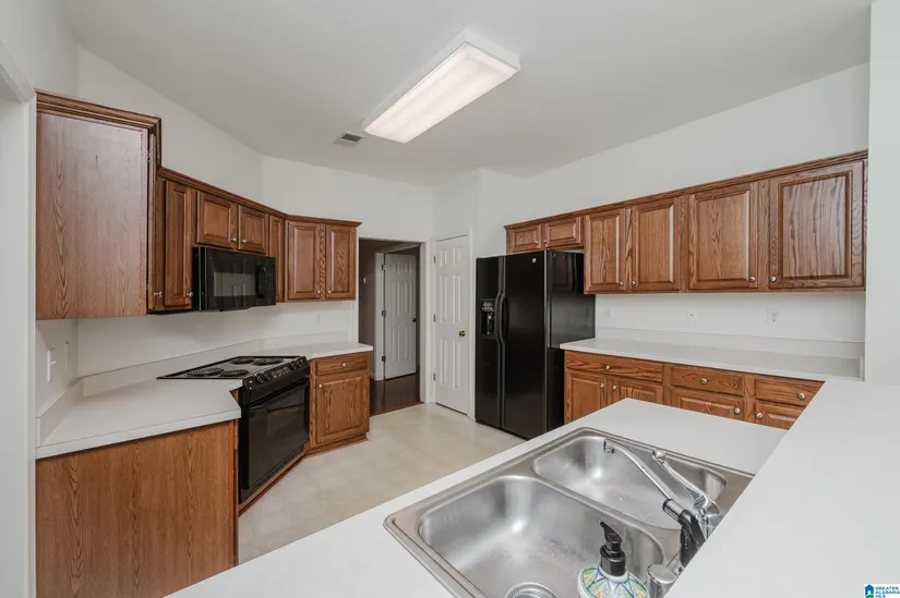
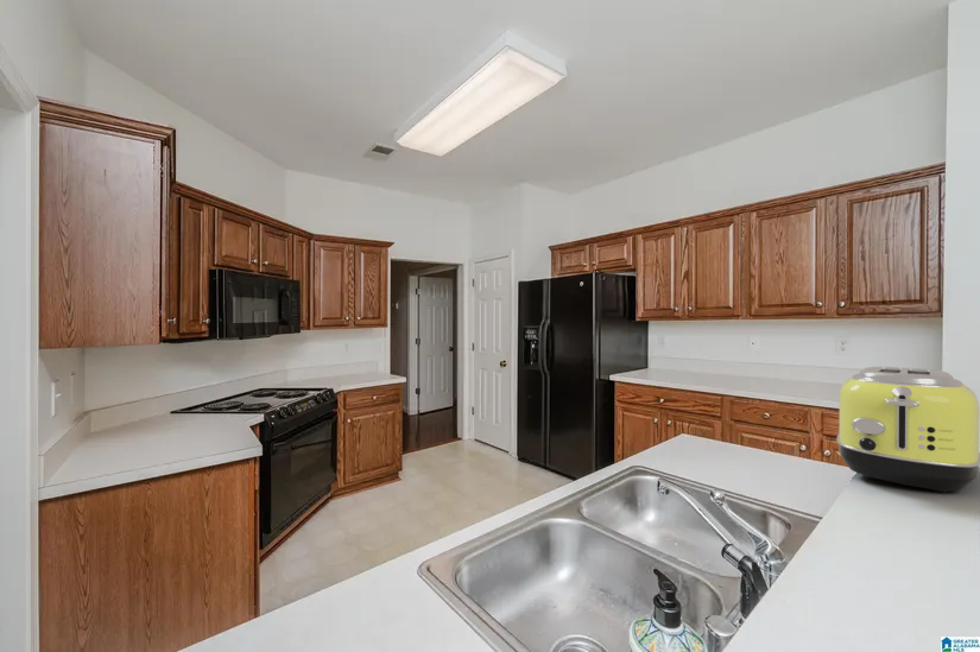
+ toaster (903, 422)
